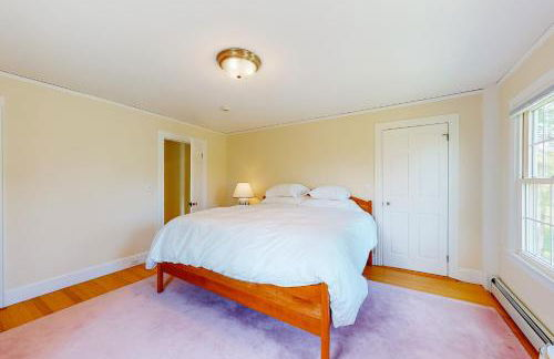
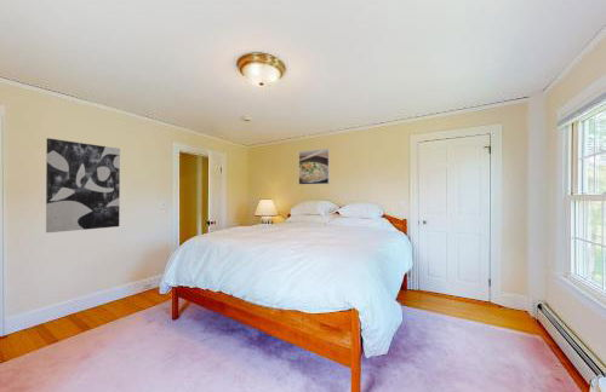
+ wall art (86, 186)
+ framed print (313, 167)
